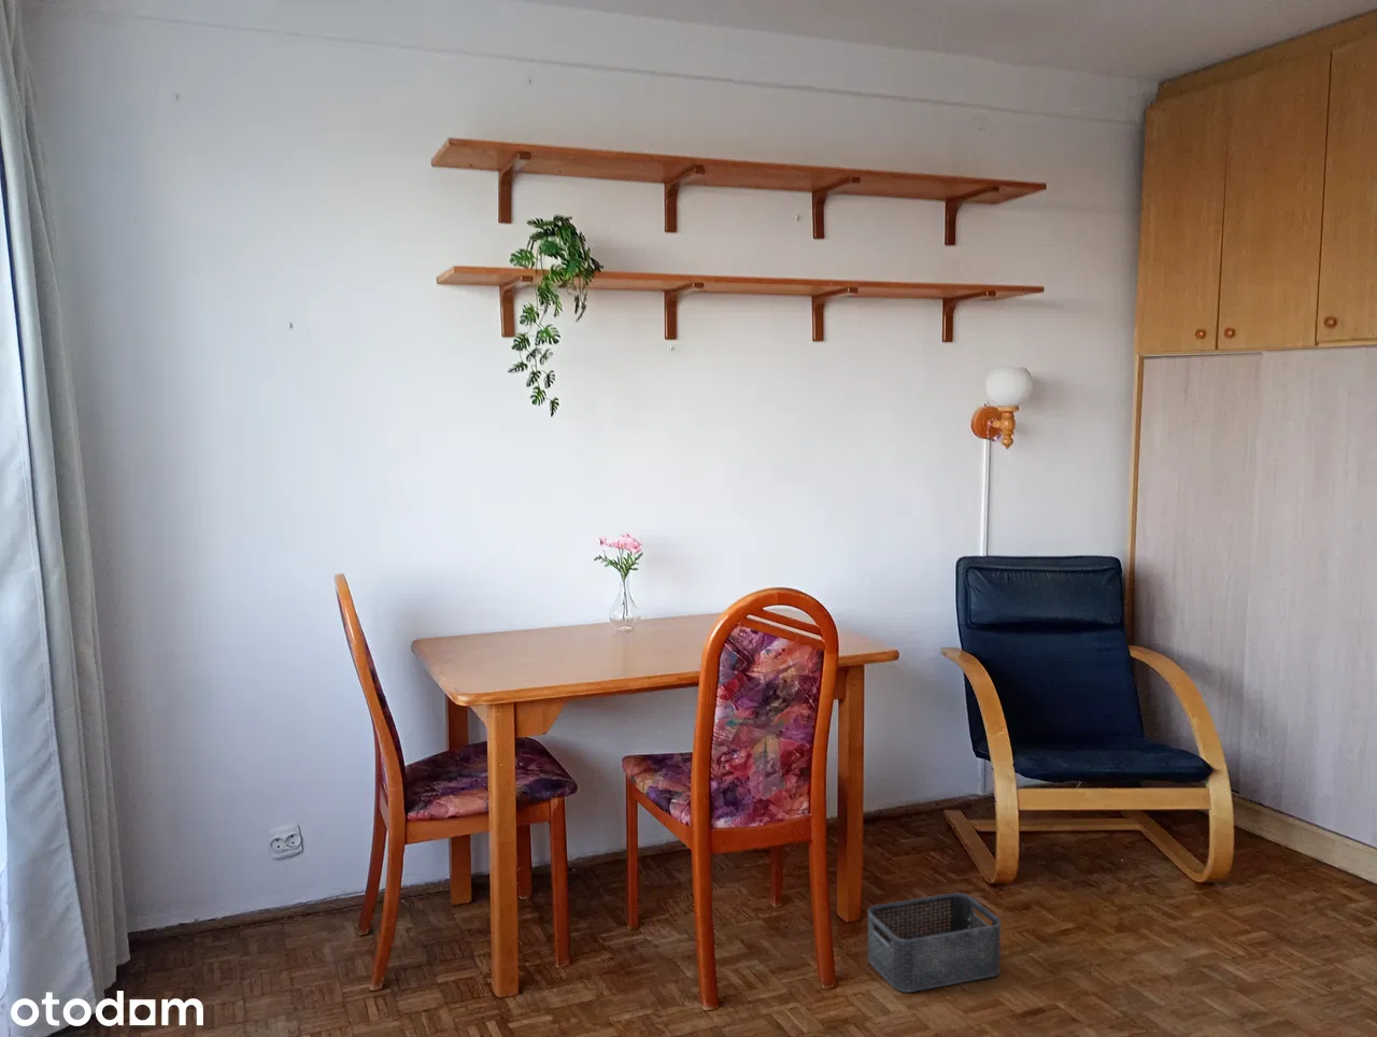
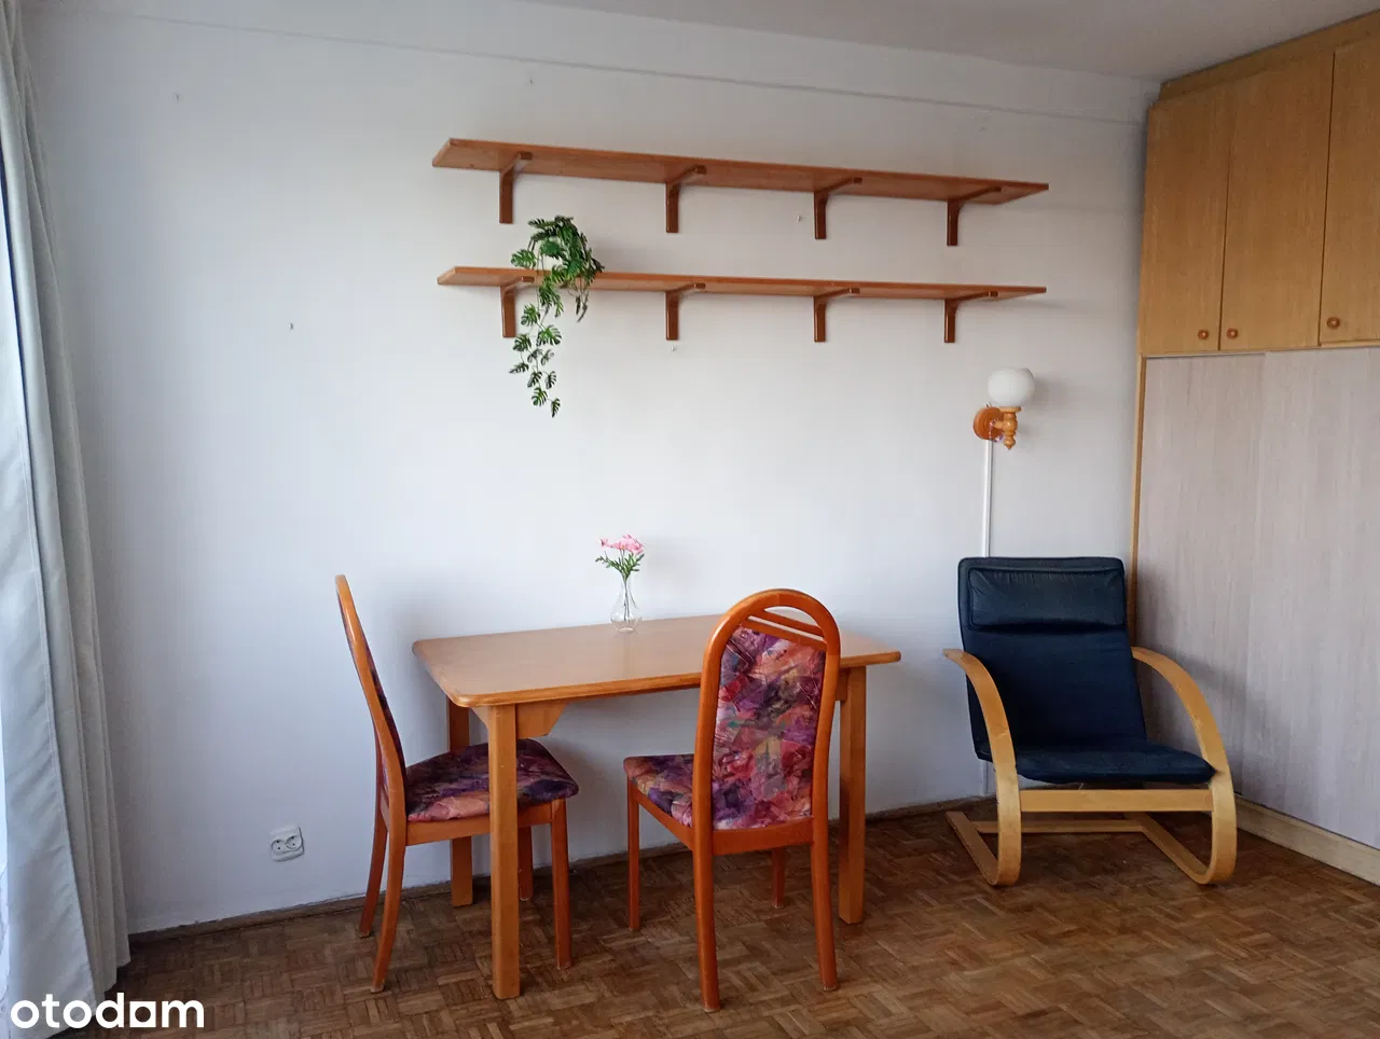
- storage bin (933, 940)
